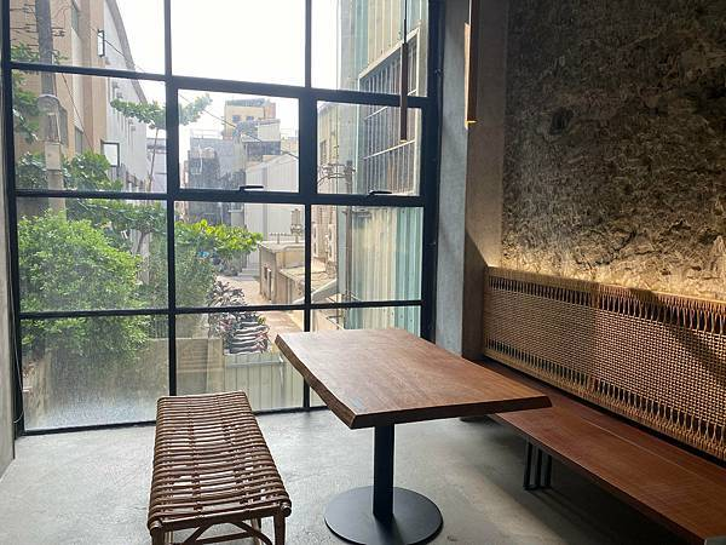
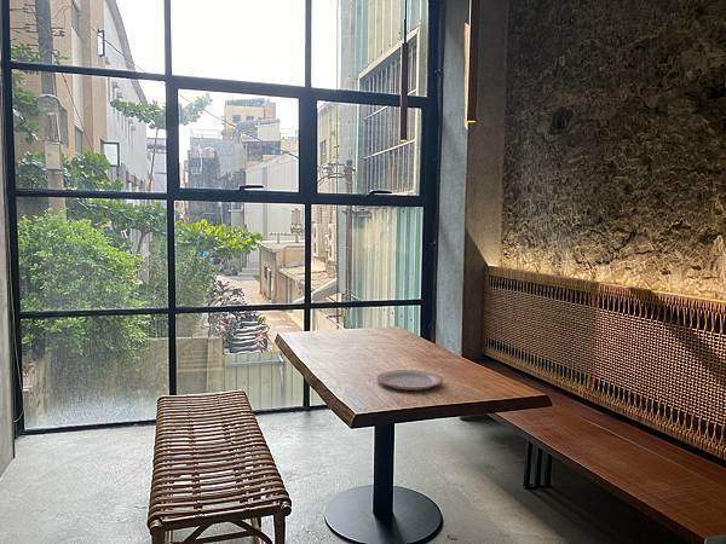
+ plate (409, 380)
